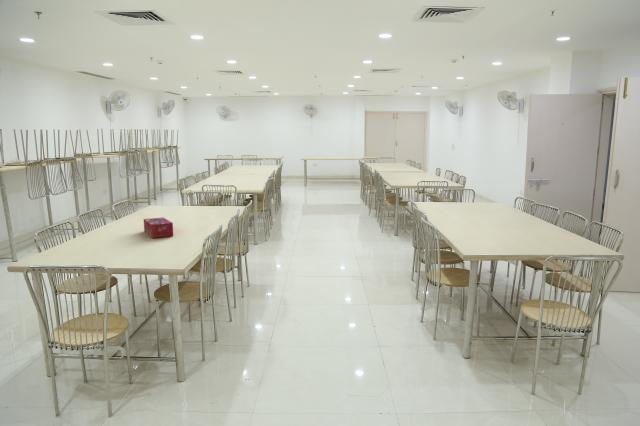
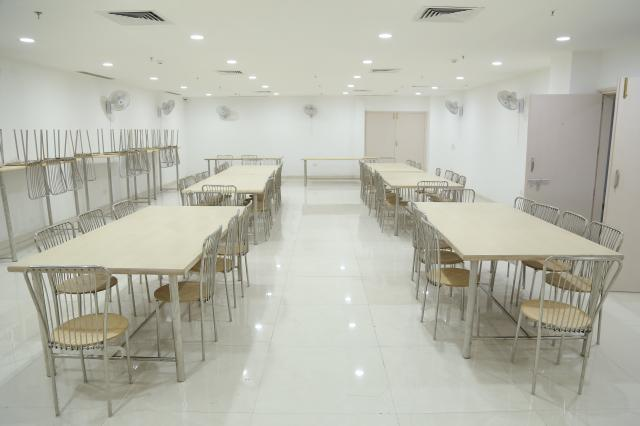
- tissue box (158, 227)
